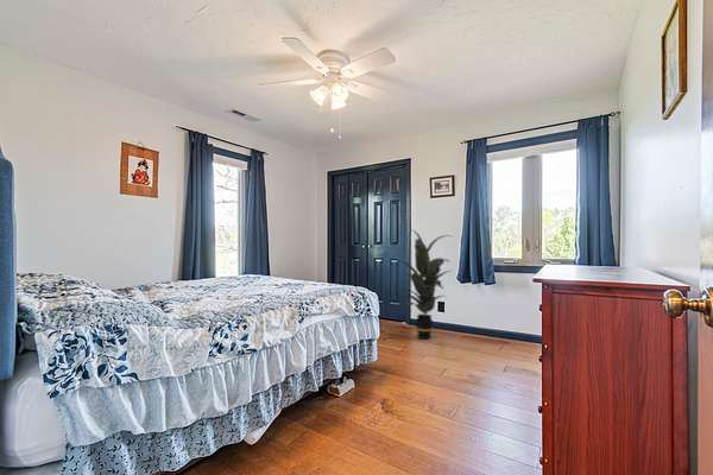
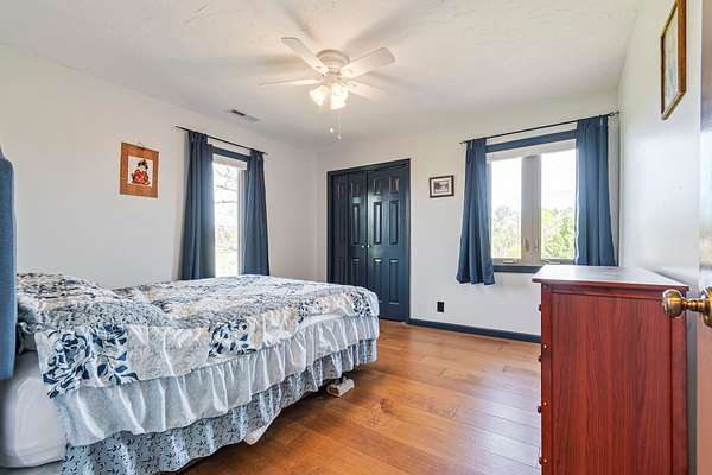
- indoor plant (422, 283)
